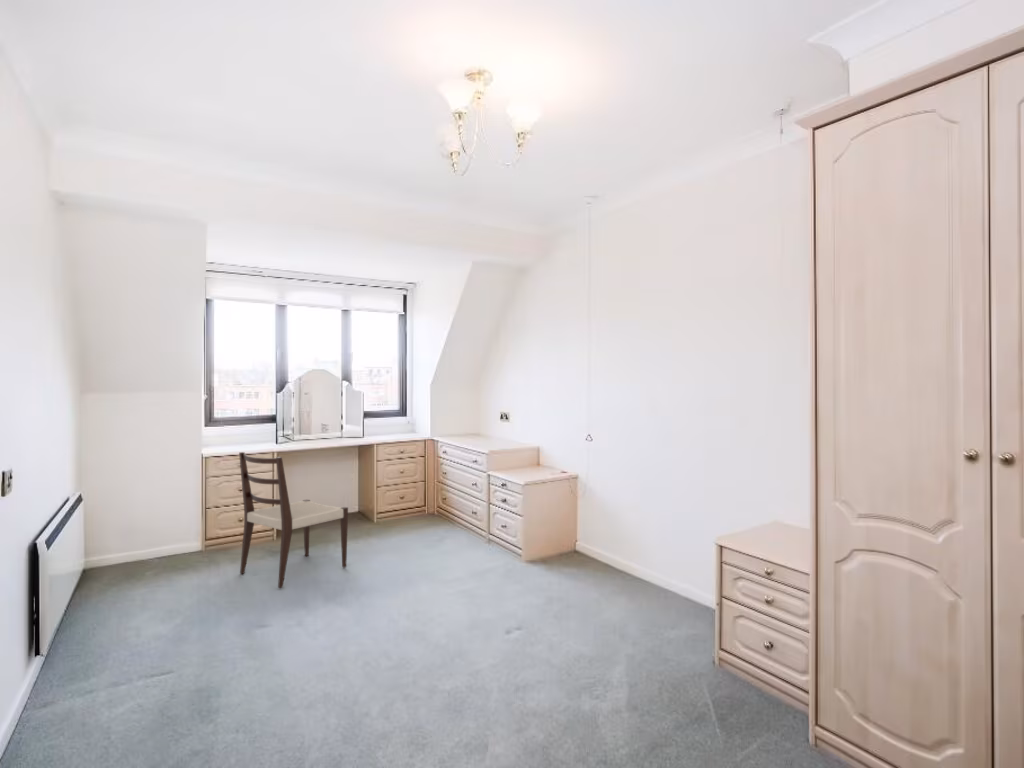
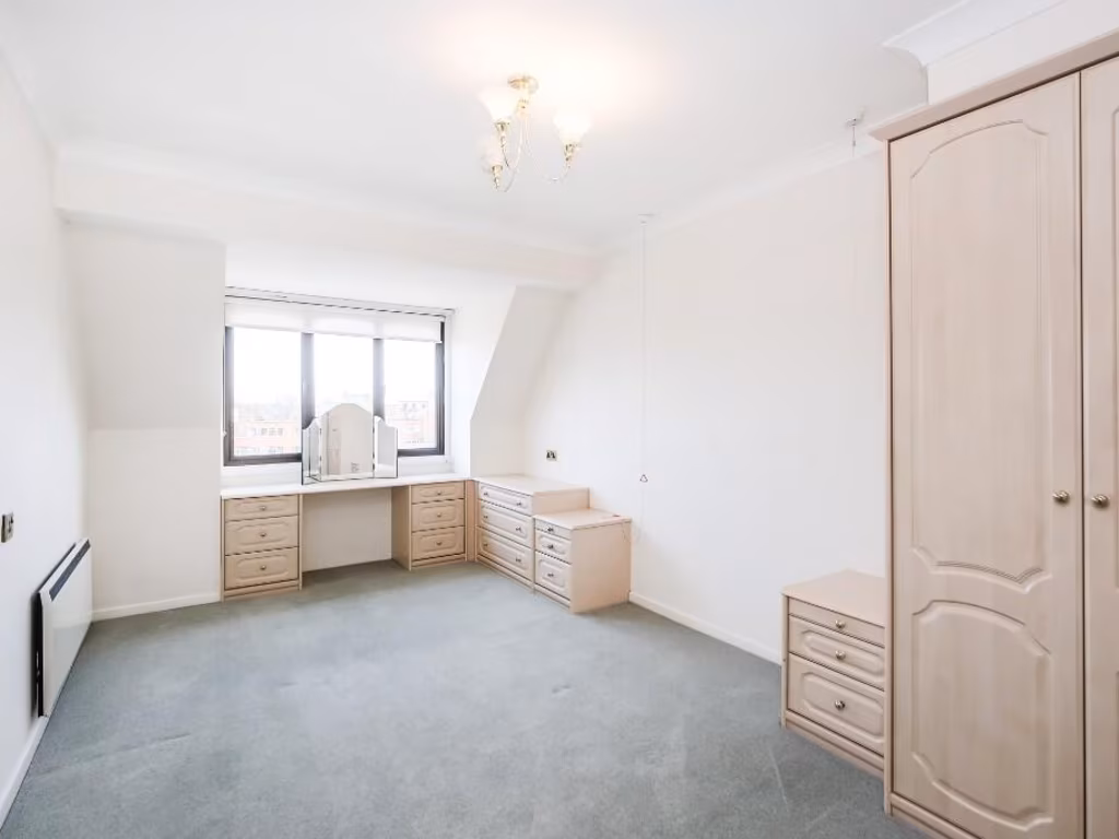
- chair (292, 511)
